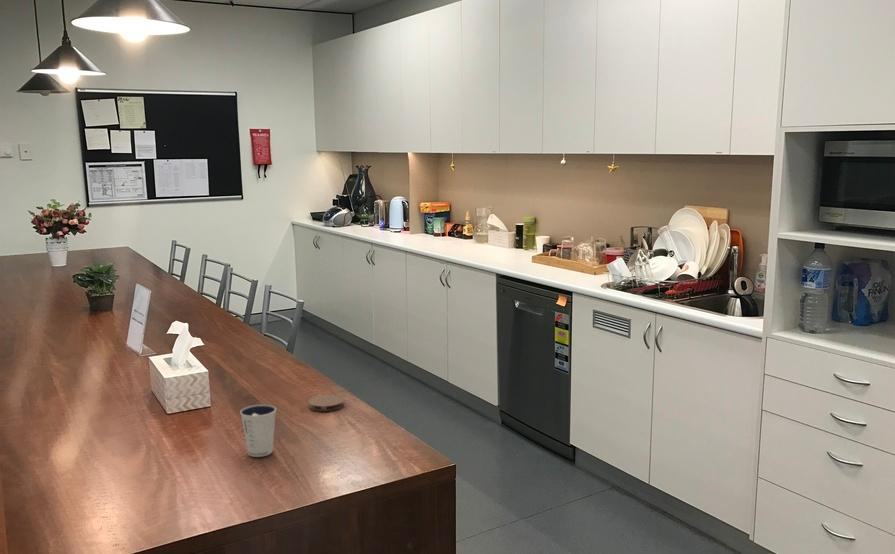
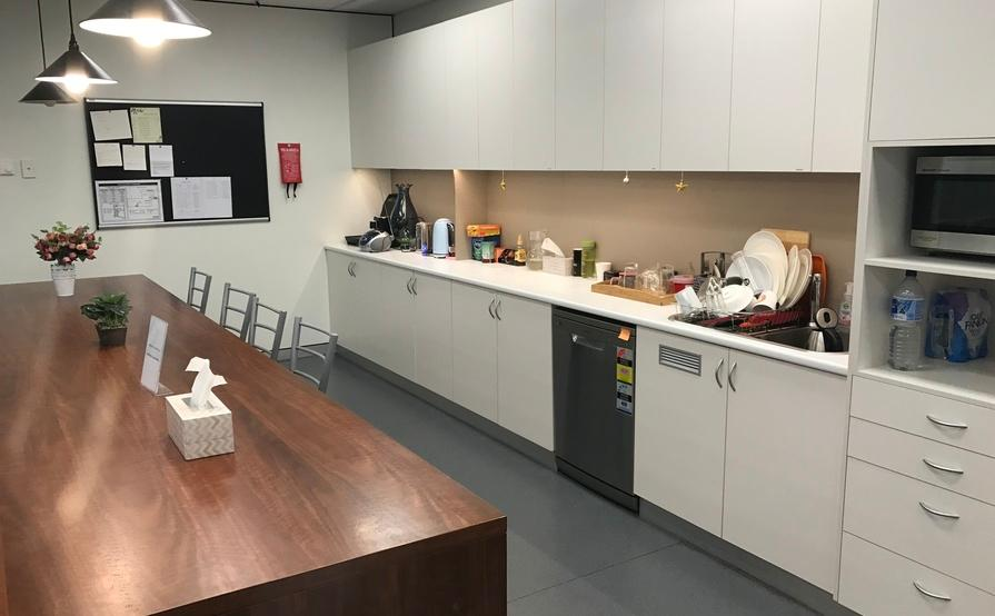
- coaster (326, 402)
- dixie cup (259, 431)
